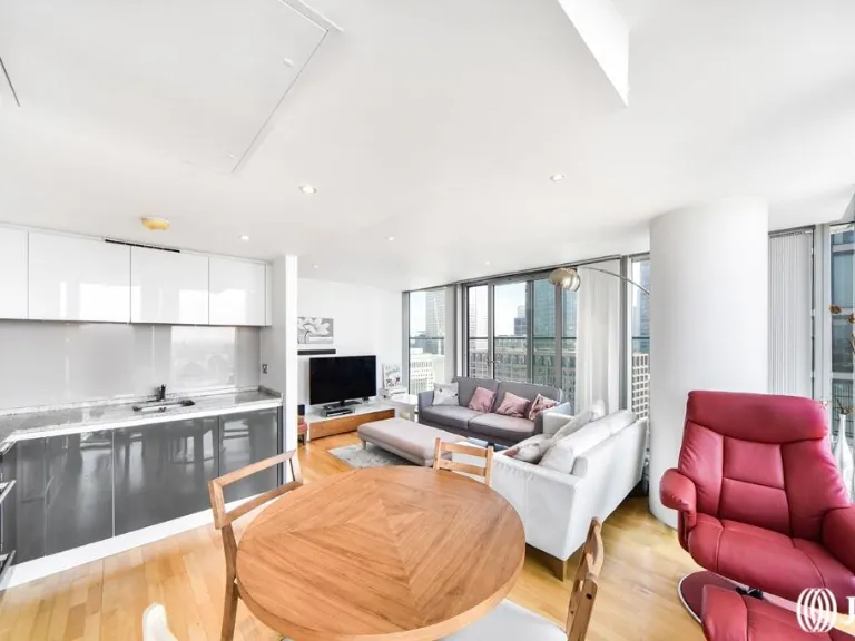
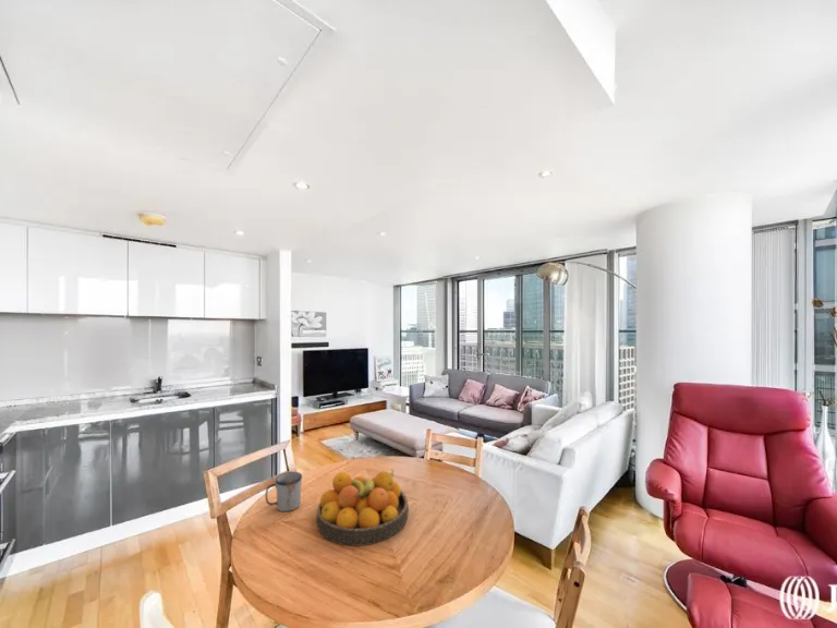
+ fruit bowl (363, 496)
+ mug (286, 492)
